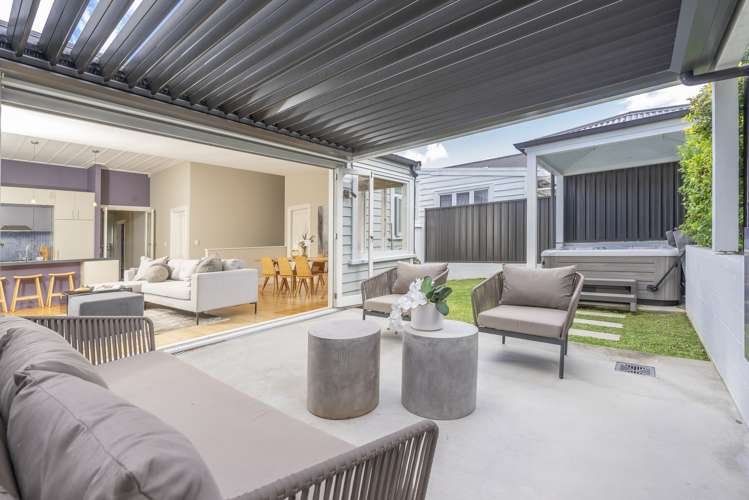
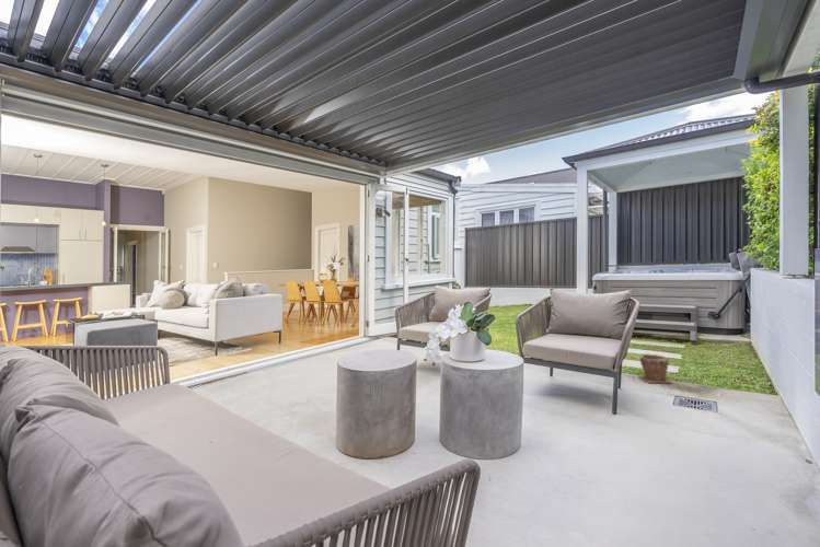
+ plant pot (654, 368)
